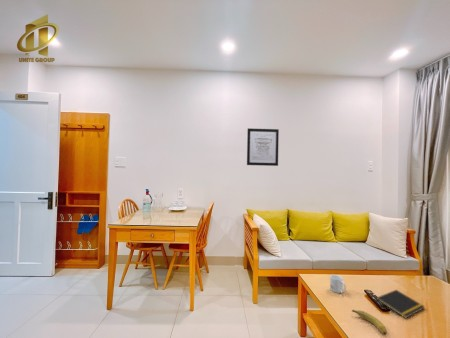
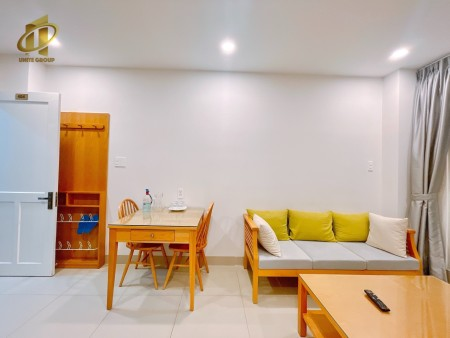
- wall art (262, 147)
- fruit (371, 320)
- notepad (400, 302)
- mug (338, 284)
